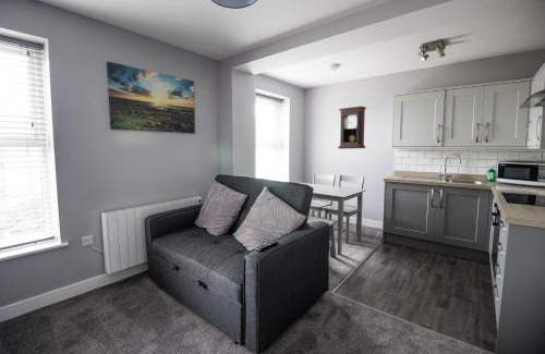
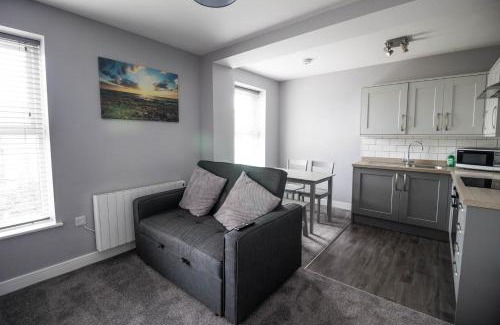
- pendulum clock (351, 127)
